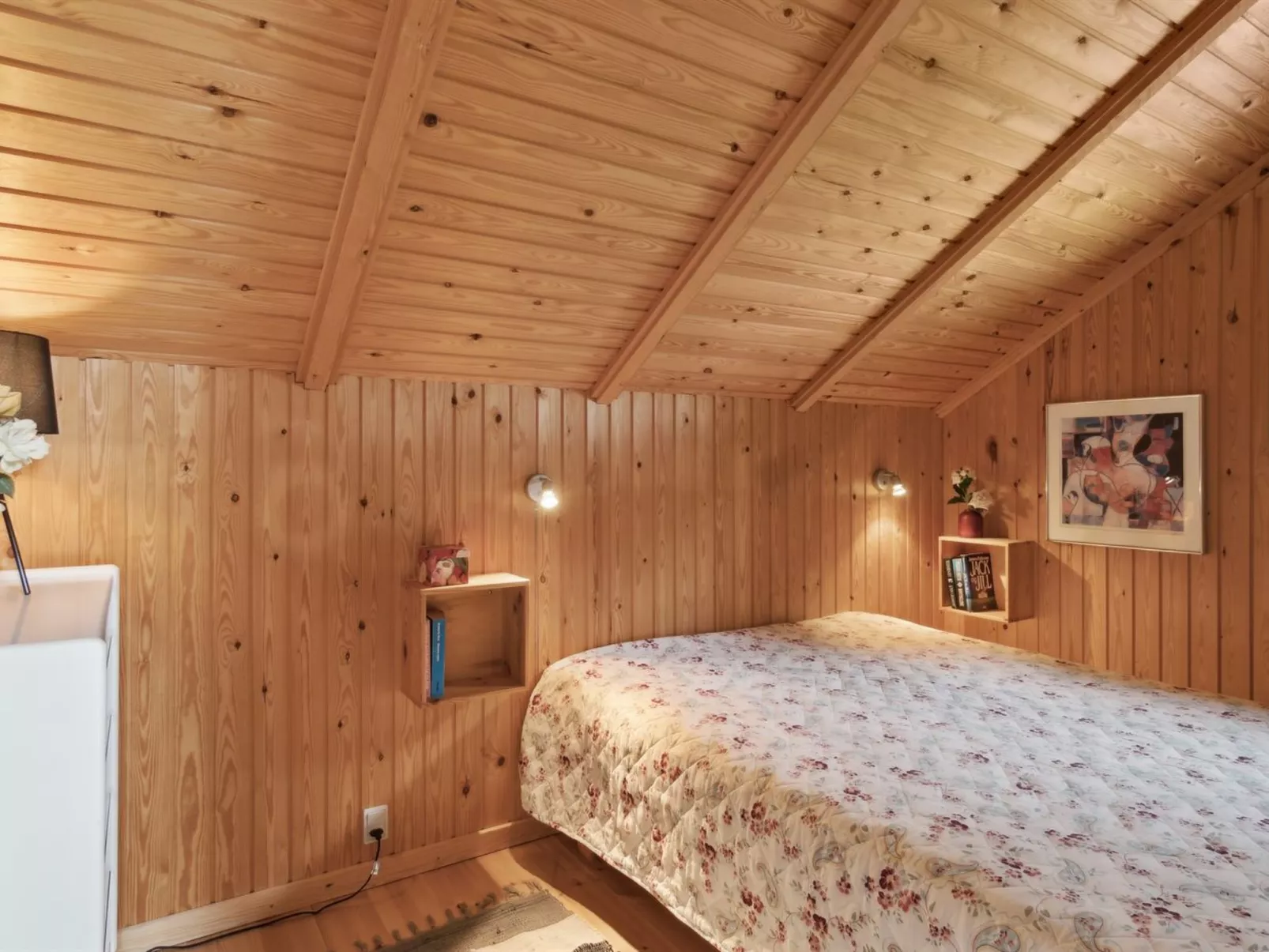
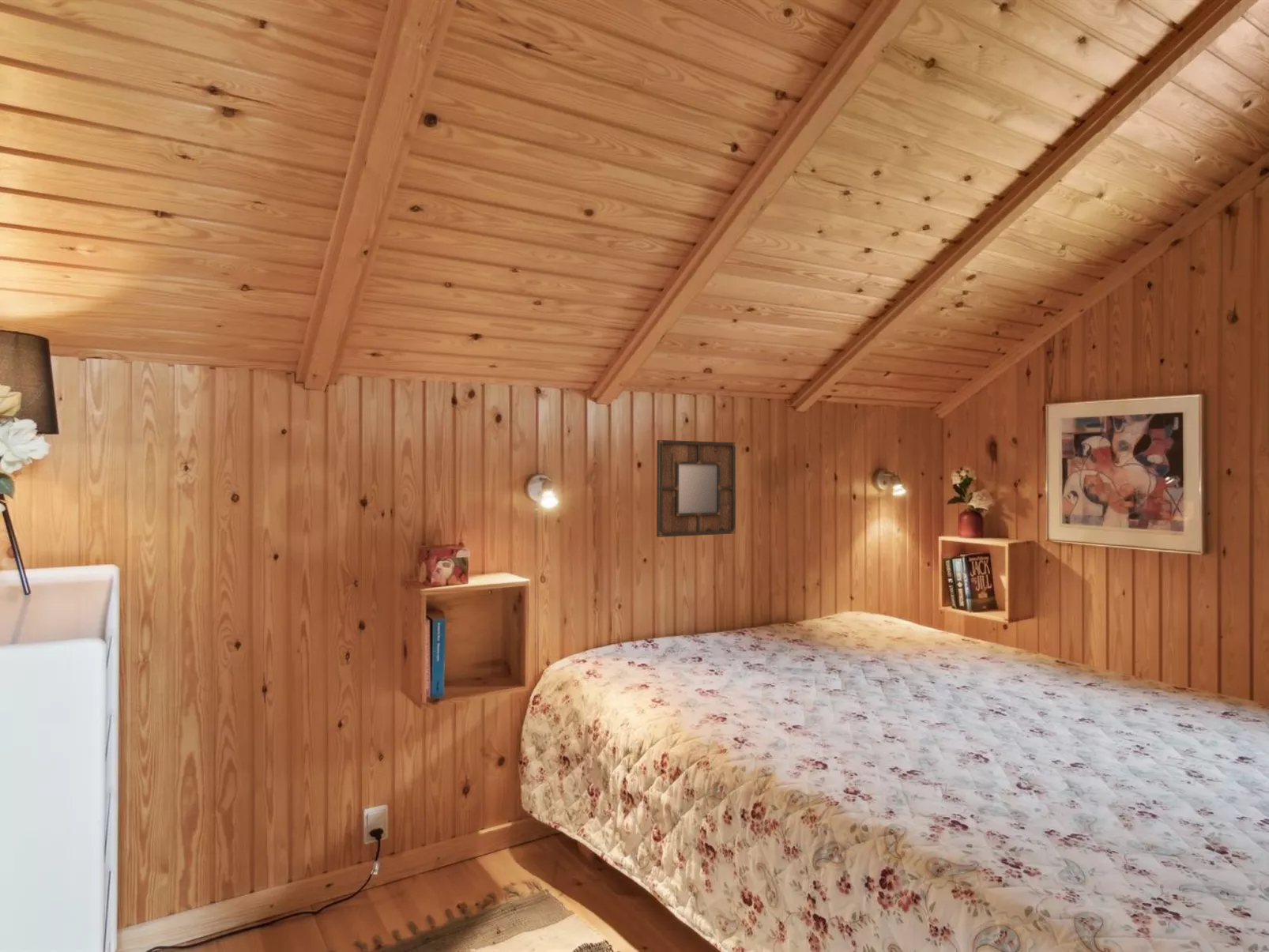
+ home mirror (697, 488)
